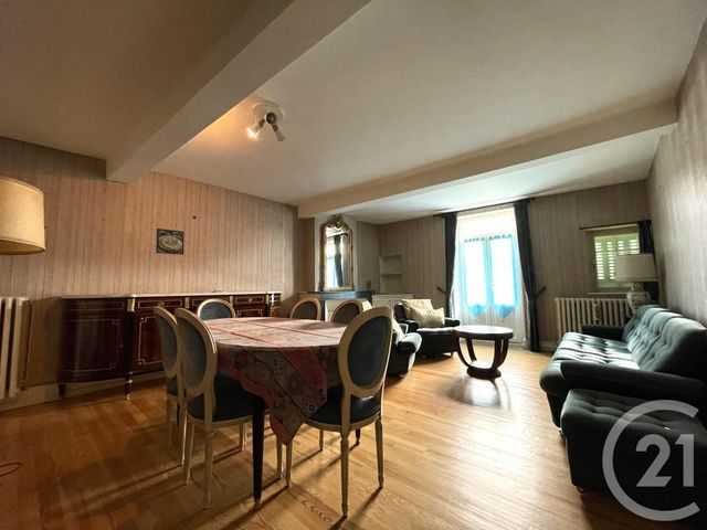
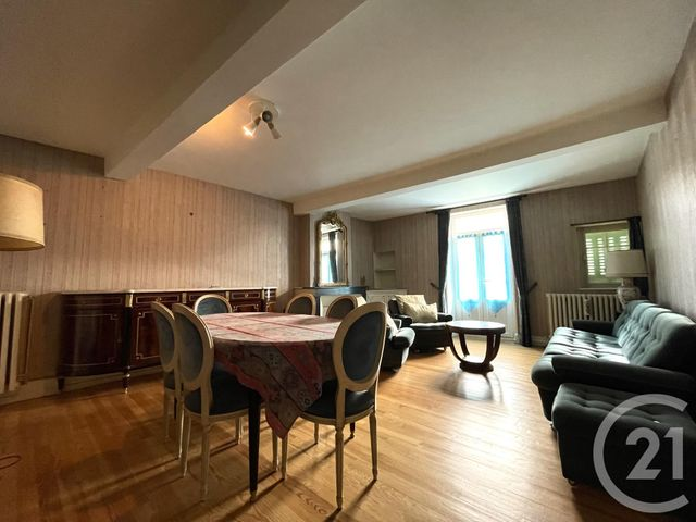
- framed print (170, 242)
